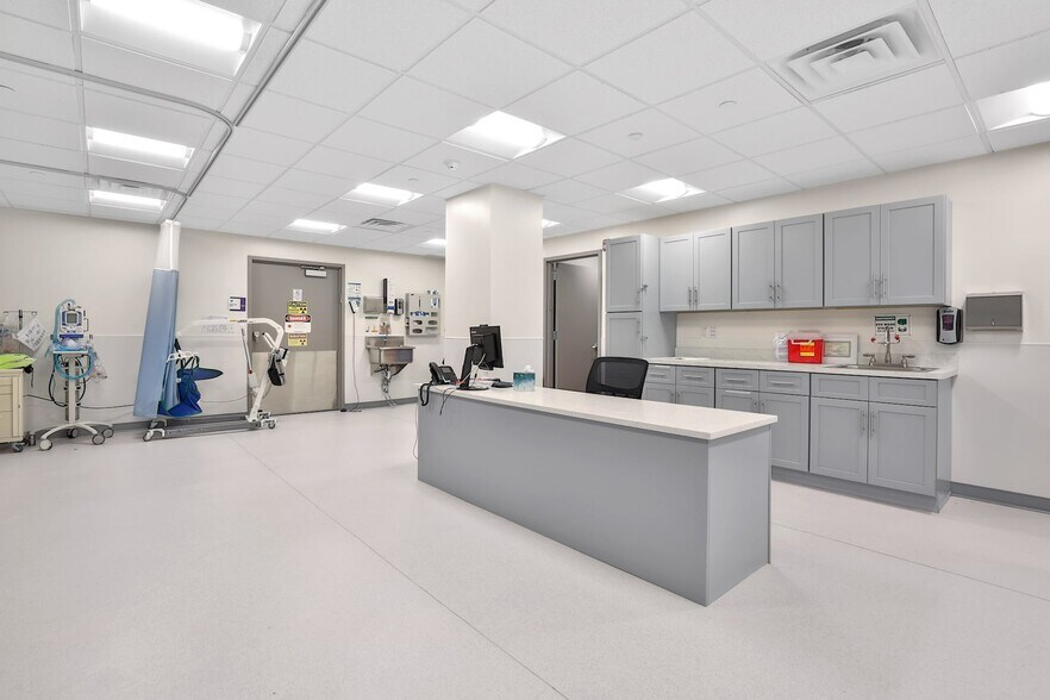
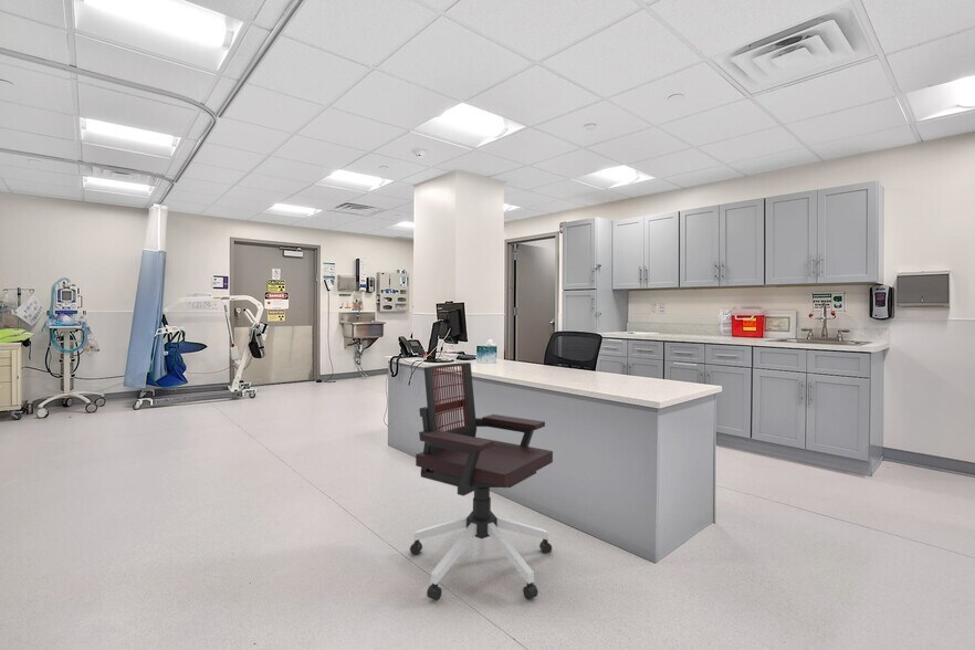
+ office chair (479, 466)
